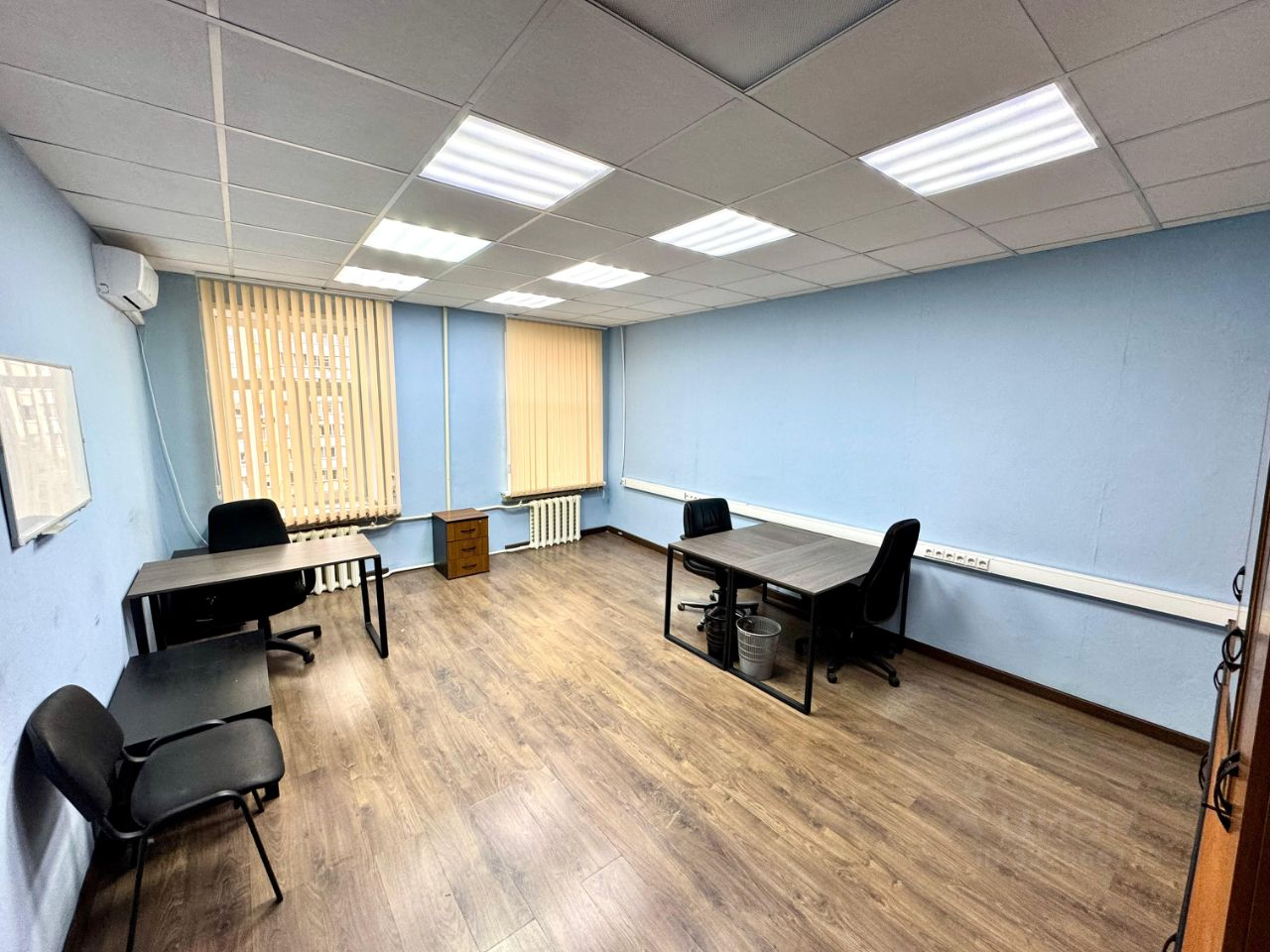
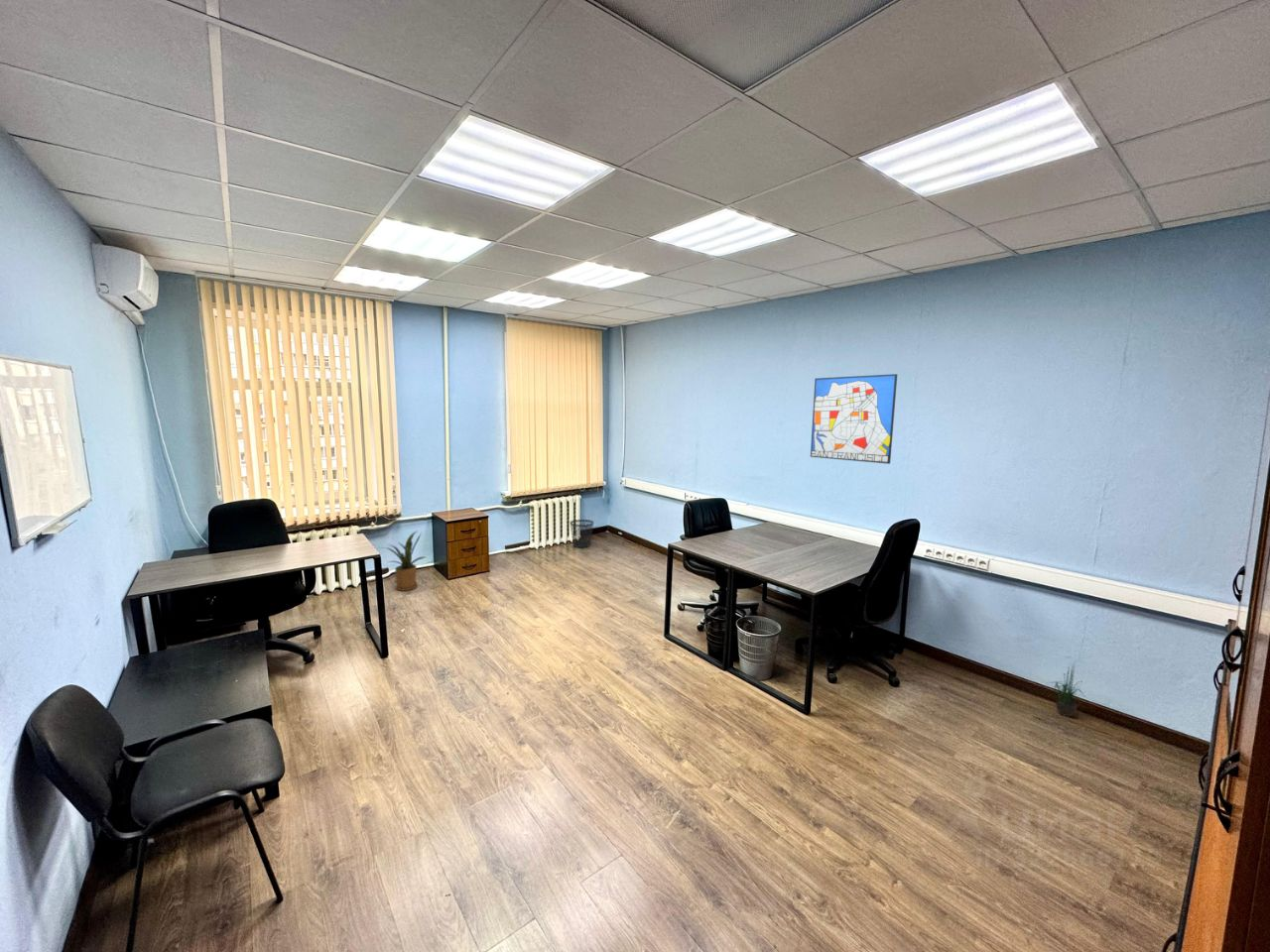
+ potted plant (1067, 685)
+ house plant (403, 560)
+ wall art (850, 418)
+ wastebasket (581, 534)
